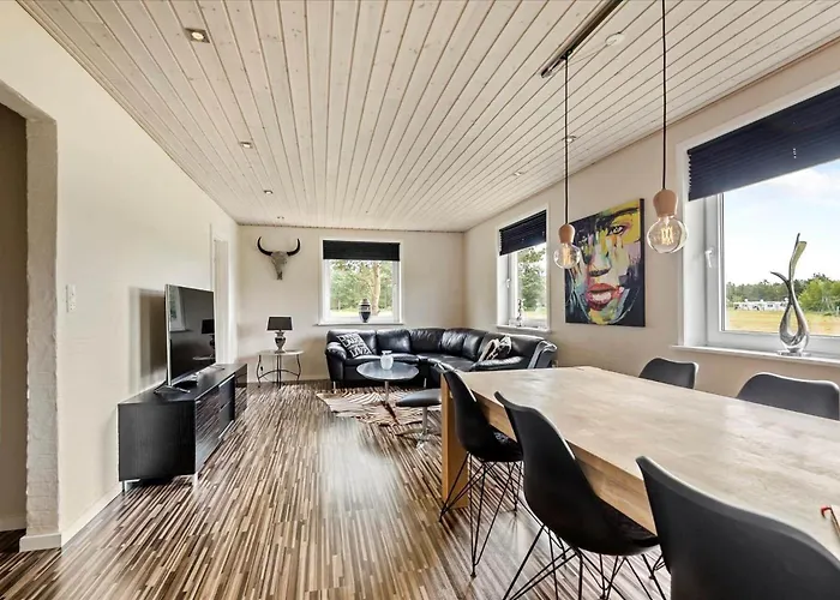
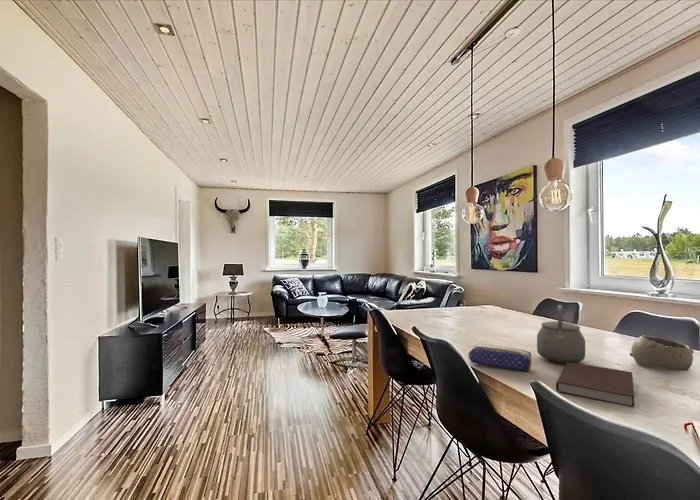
+ bowl (661, 351)
+ pencil case (499, 356)
+ tea kettle (560, 331)
+ notebook (595, 381)
